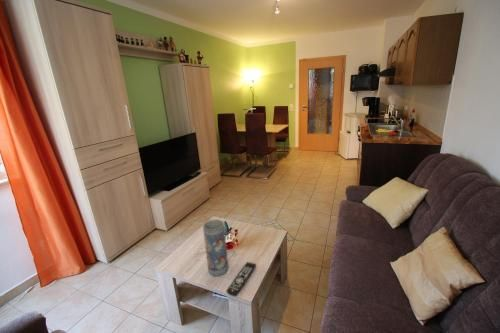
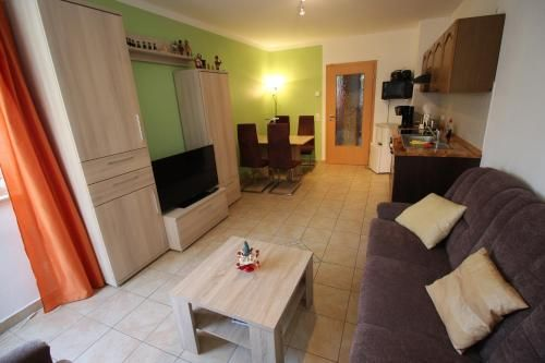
- remote control (242, 278)
- vase (216, 247)
